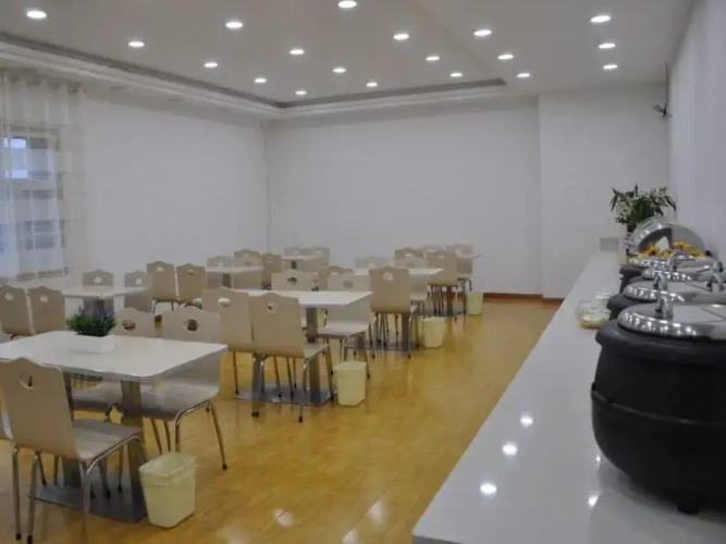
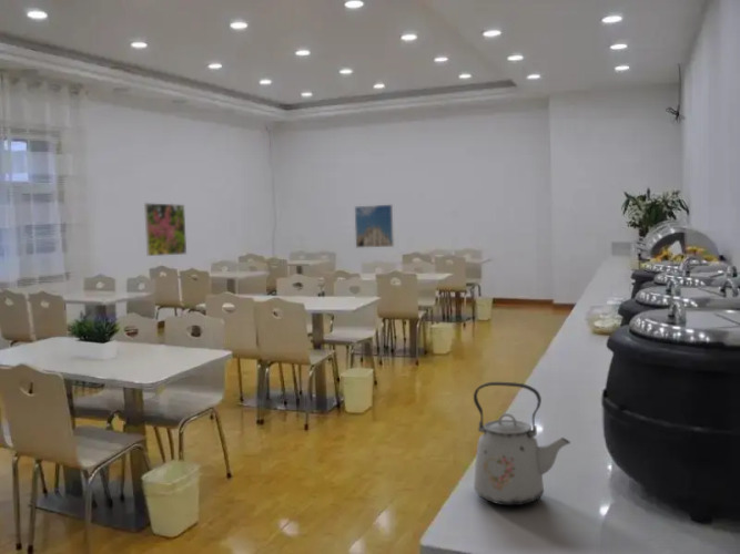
+ kettle (520, 441)
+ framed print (374, 226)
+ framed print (165, 229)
